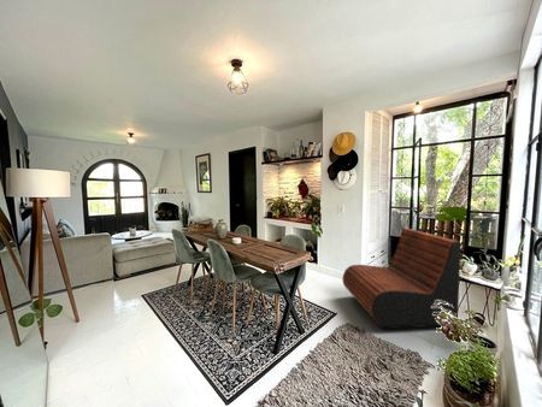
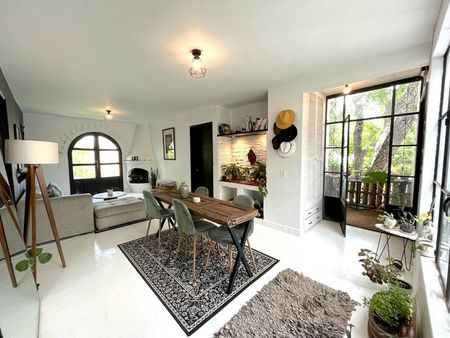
- lounge chair (393, 272)
